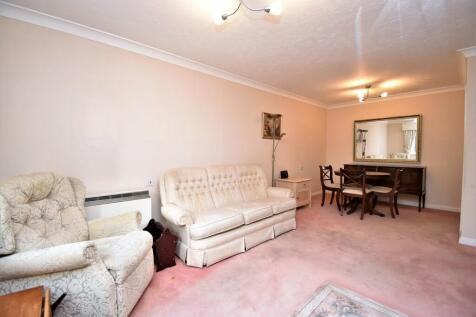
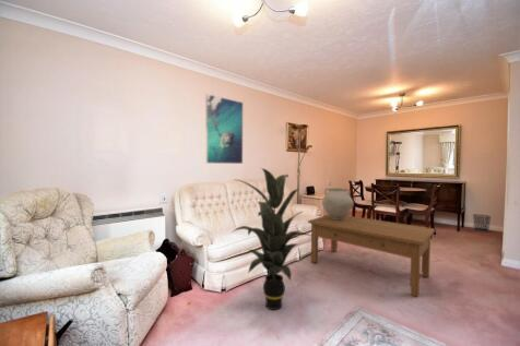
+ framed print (225, 131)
+ ceramic pot (336, 203)
+ waste bin (481, 223)
+ indoor plant (268, 237)
+ coffee table (366, 247)
